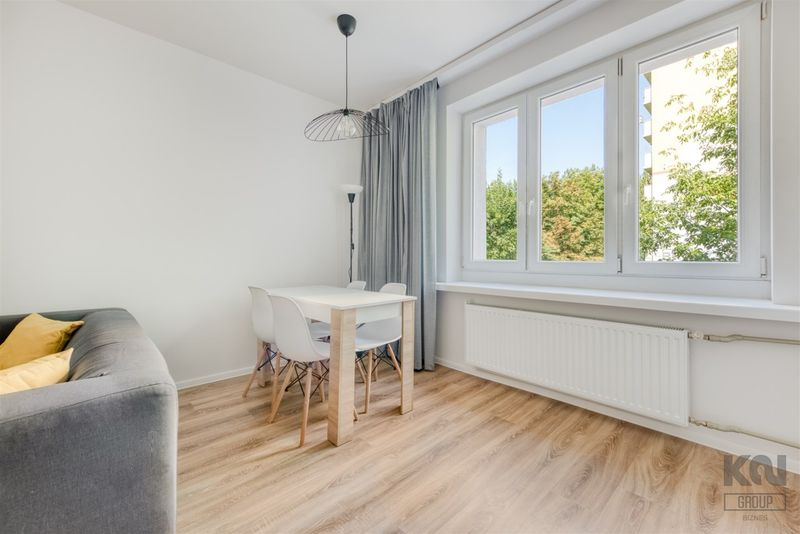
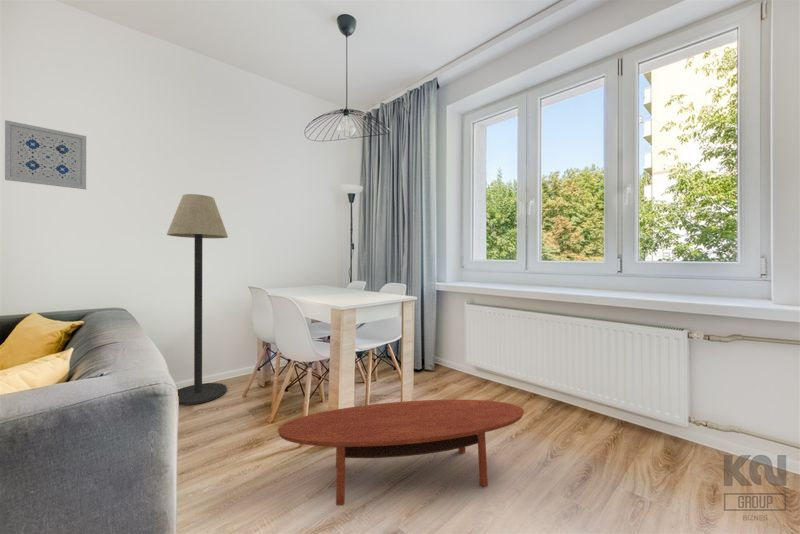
+ wall art (48, 156)
+ coffee table (408, 446)
+ floor lamp (198, 295)
